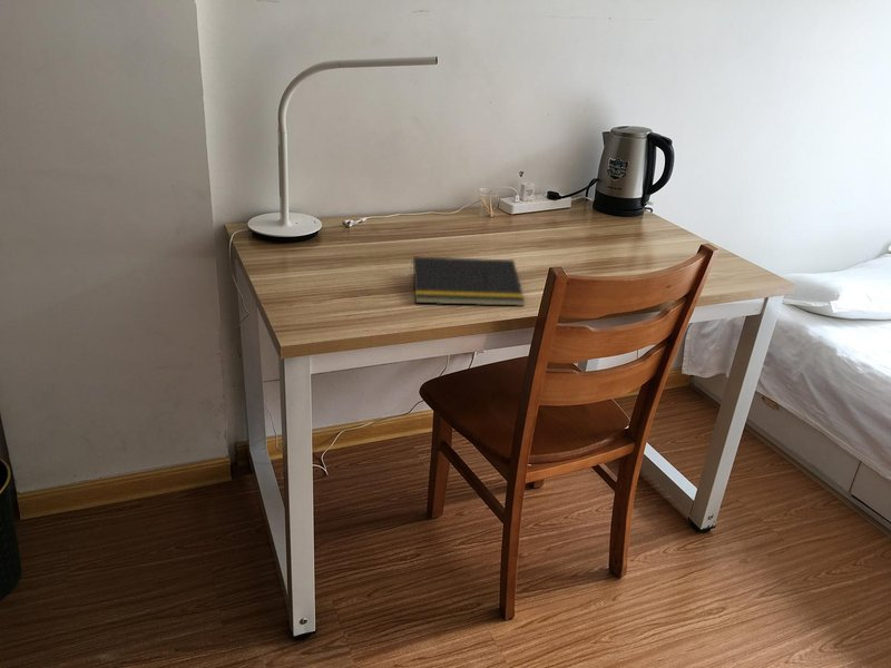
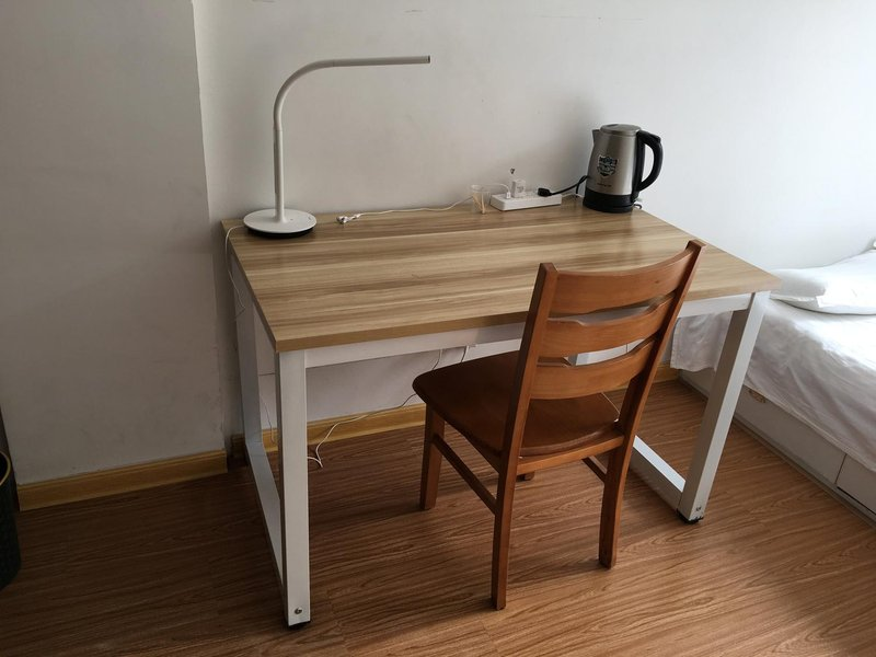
- notepad (467, 279)
